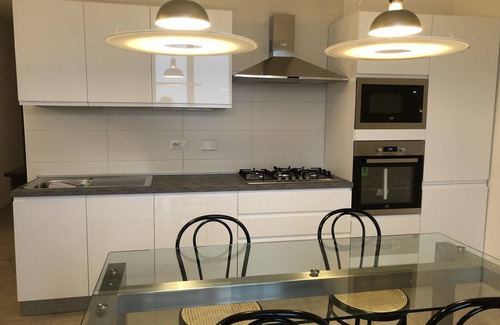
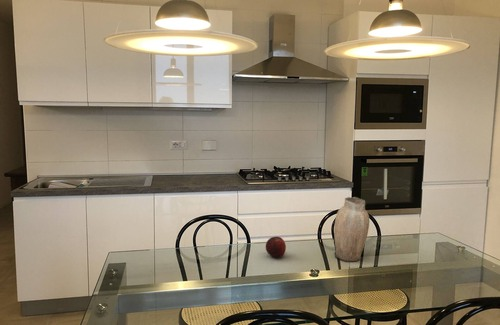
+ fruit (275, 246)
+ vase (351, 228)
